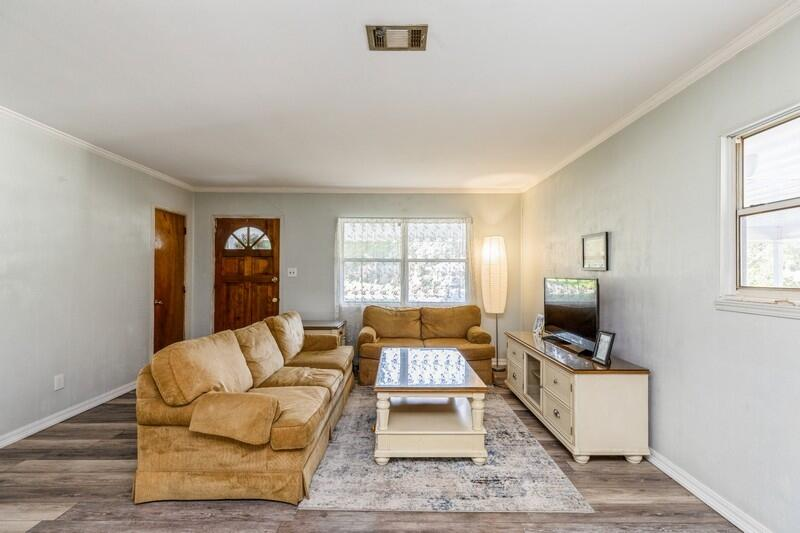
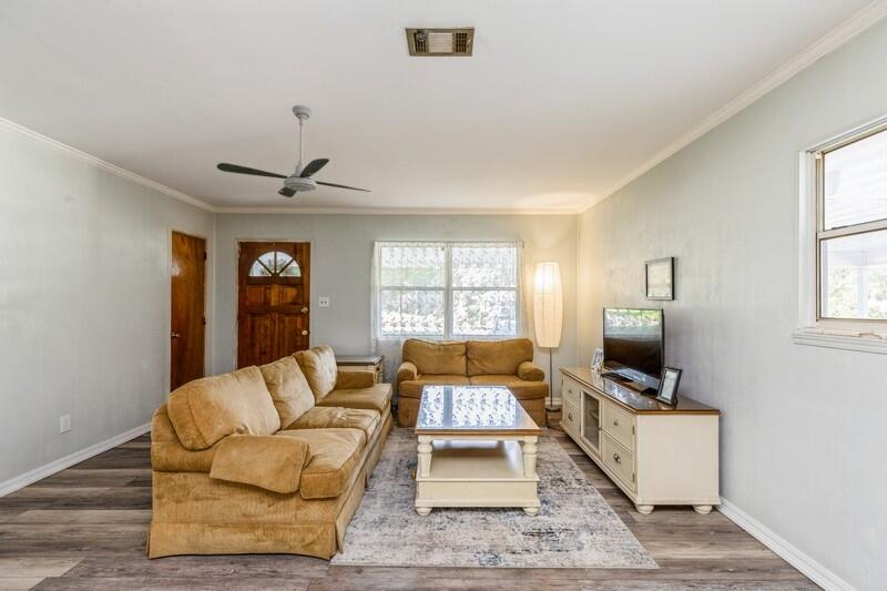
+ ceiling fan (300, 147)
